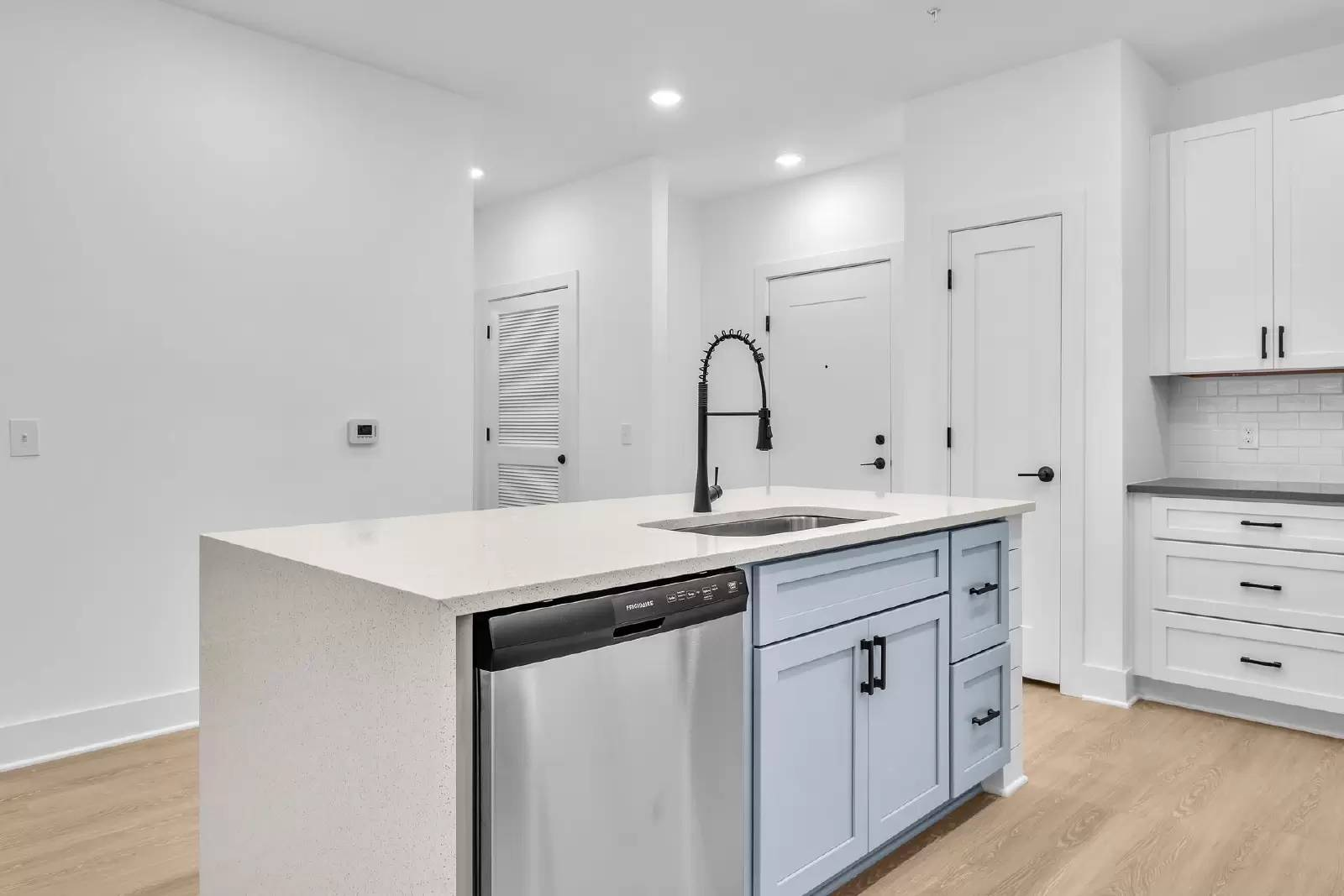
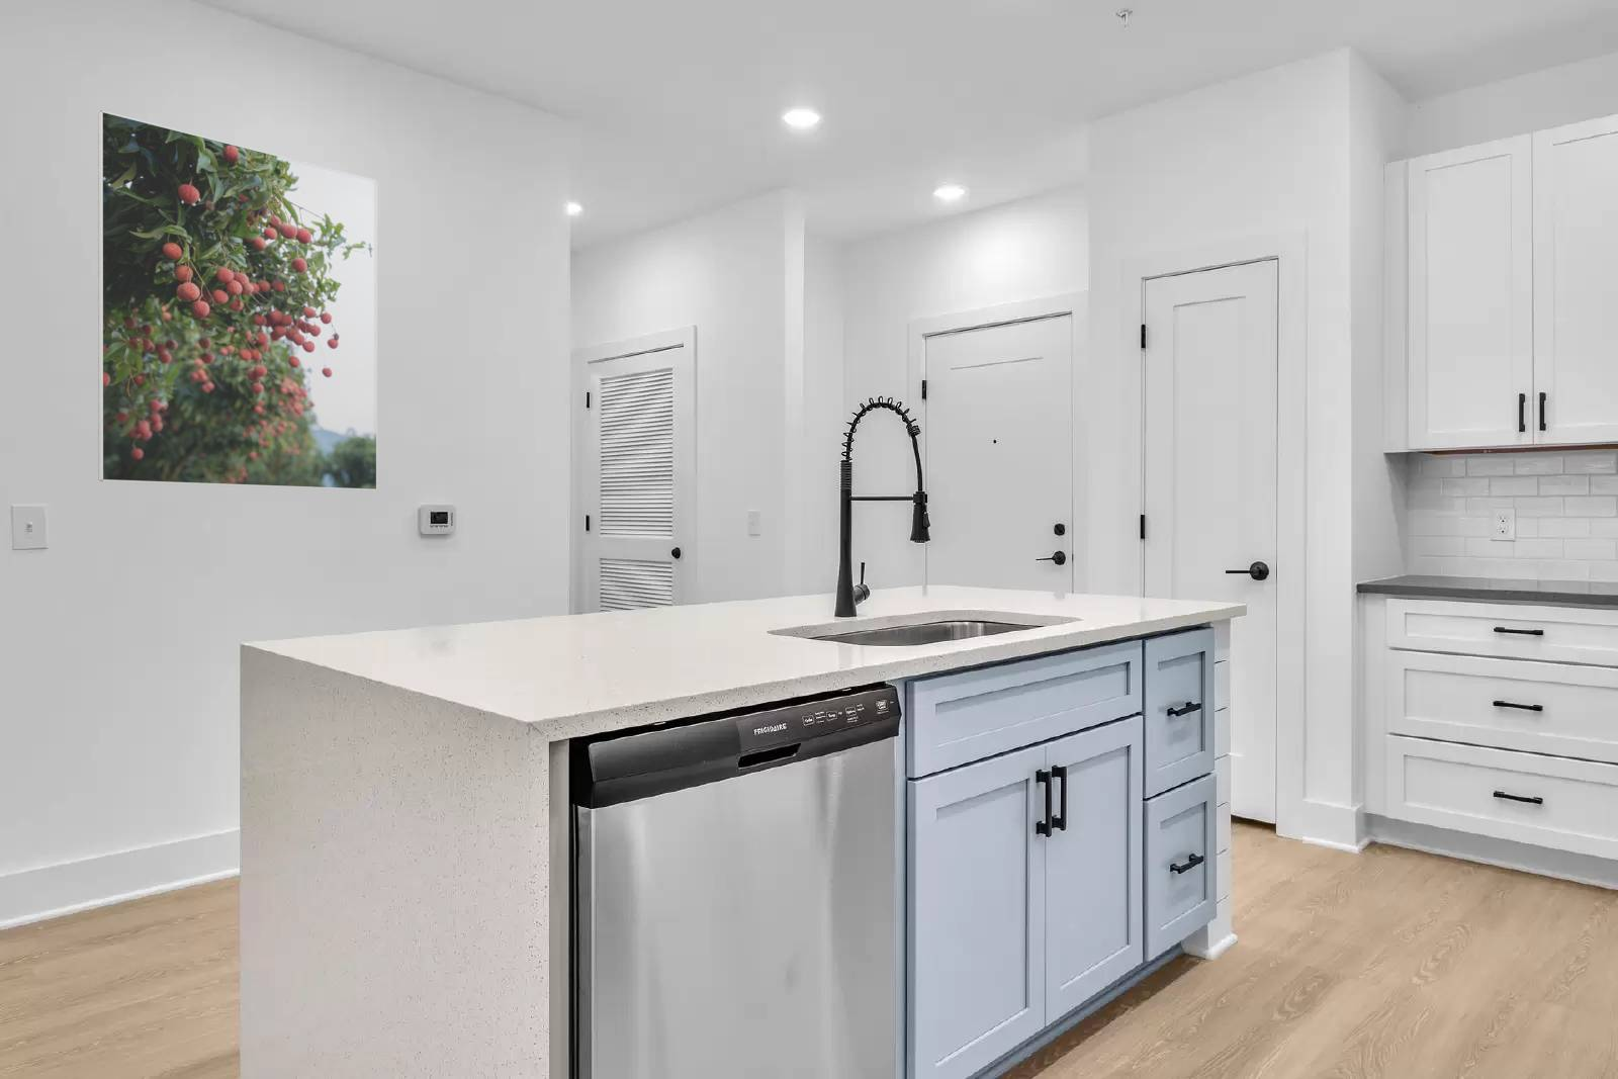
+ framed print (249, 318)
